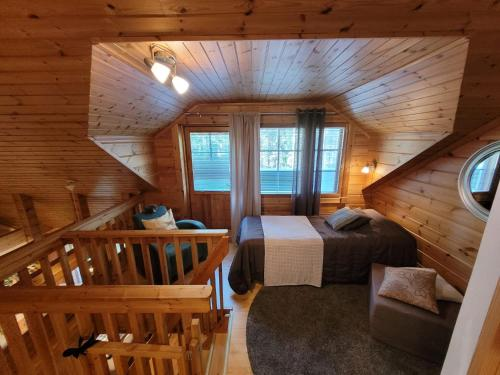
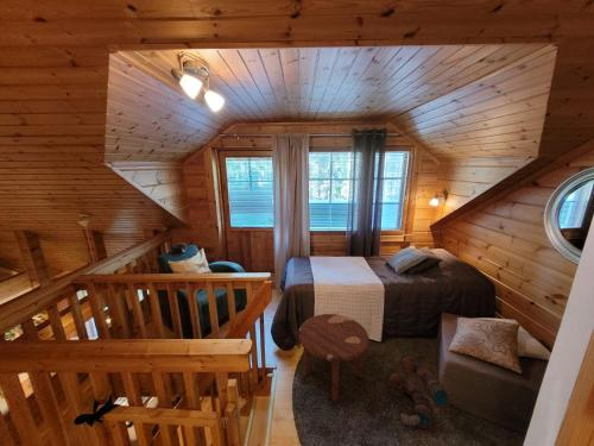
+ side table (331, 353)
+ boots (418, 391)
